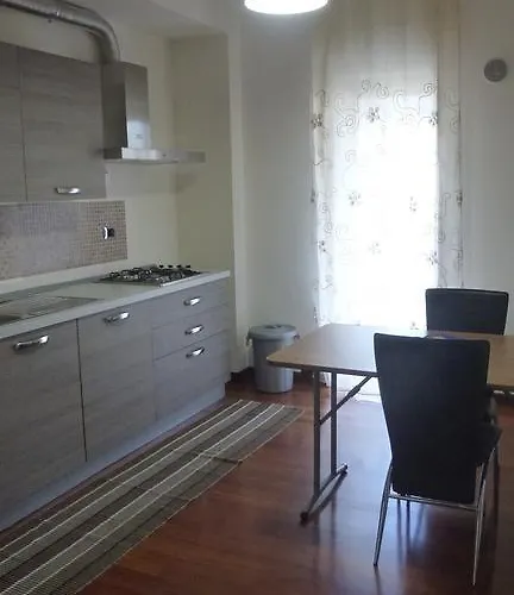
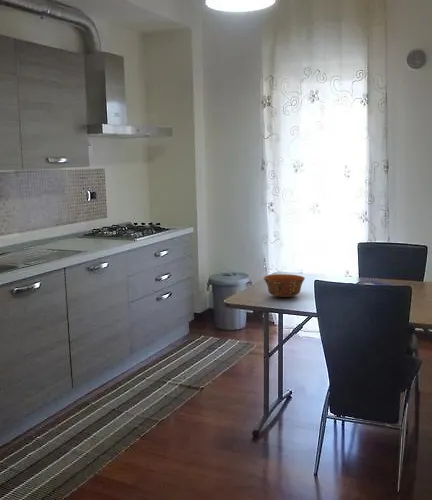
+ bowl (284, 286)
